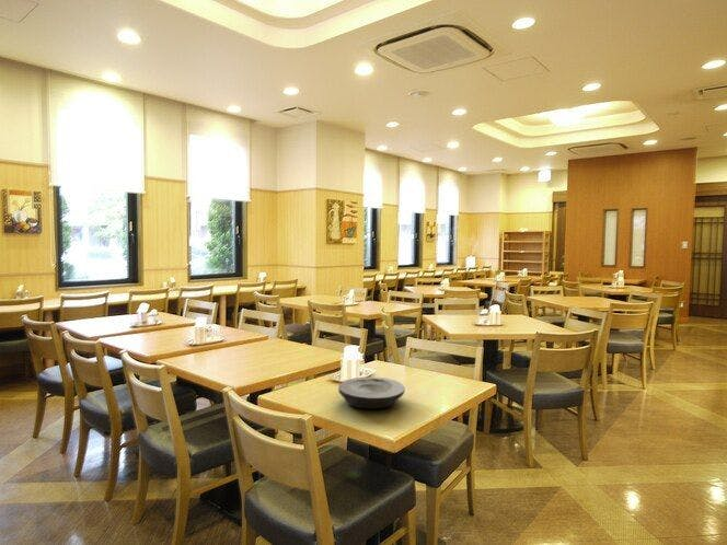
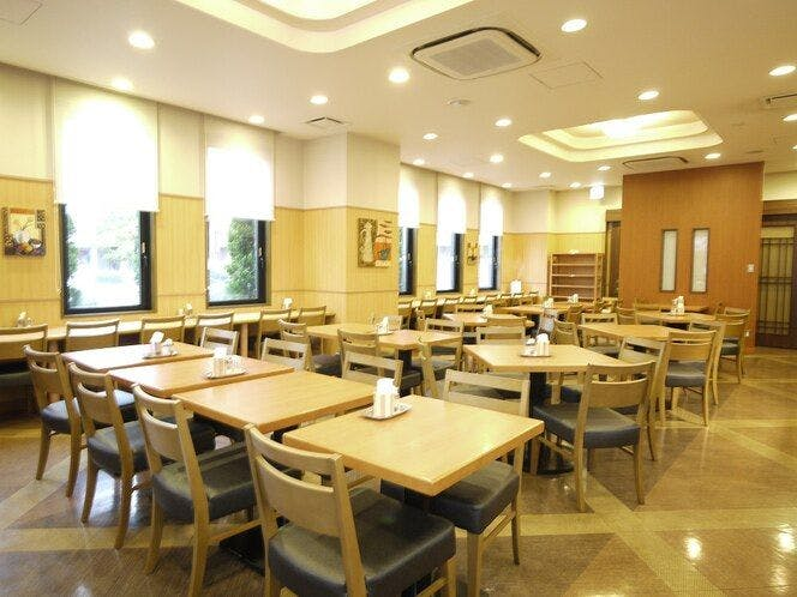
- plate (371, 394)
